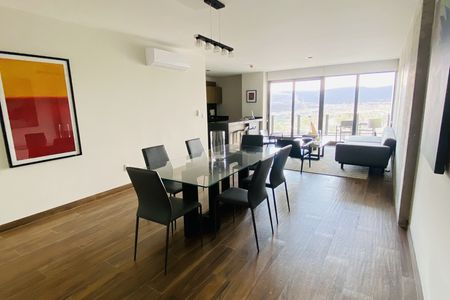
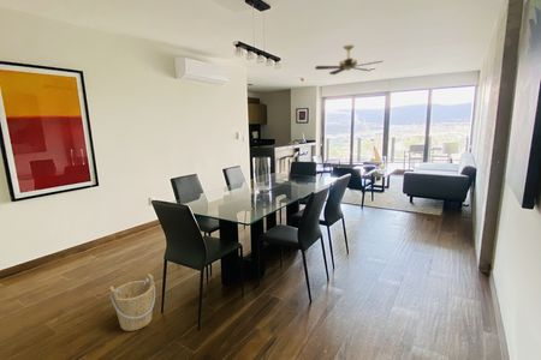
+ ceiling fan (347, 56)
+ bucket (133, 301)
